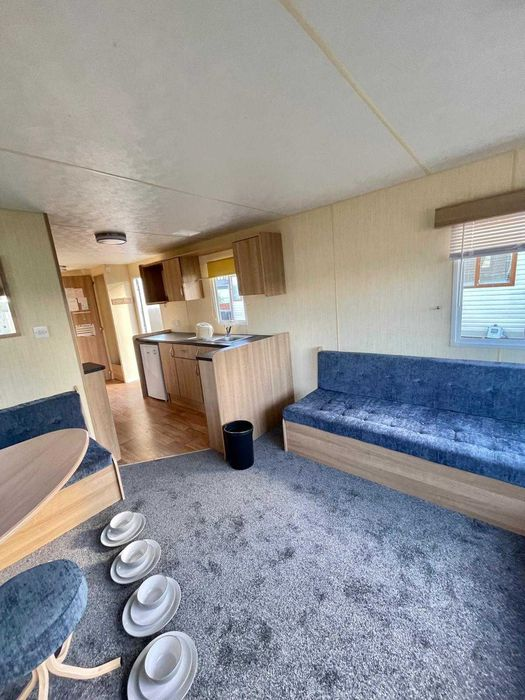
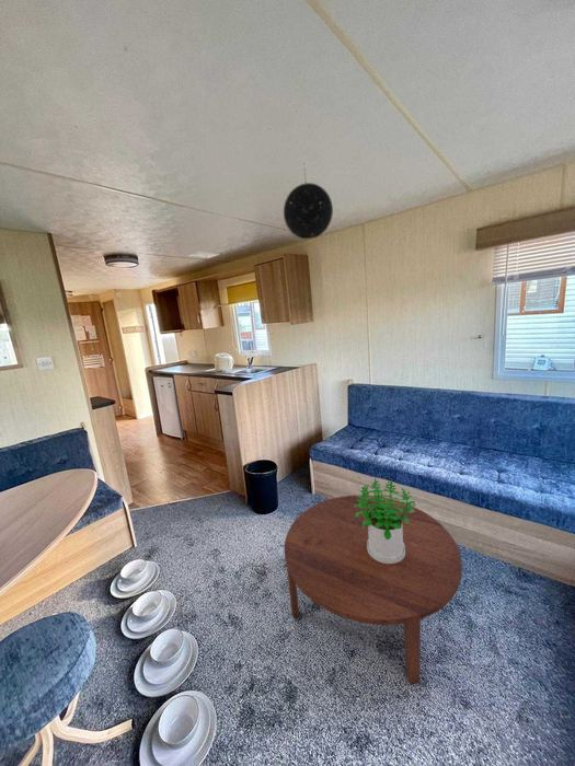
+ coffee table (368, 568)
+ pendant light (307, 199)
+ potted plant (381, 517)
